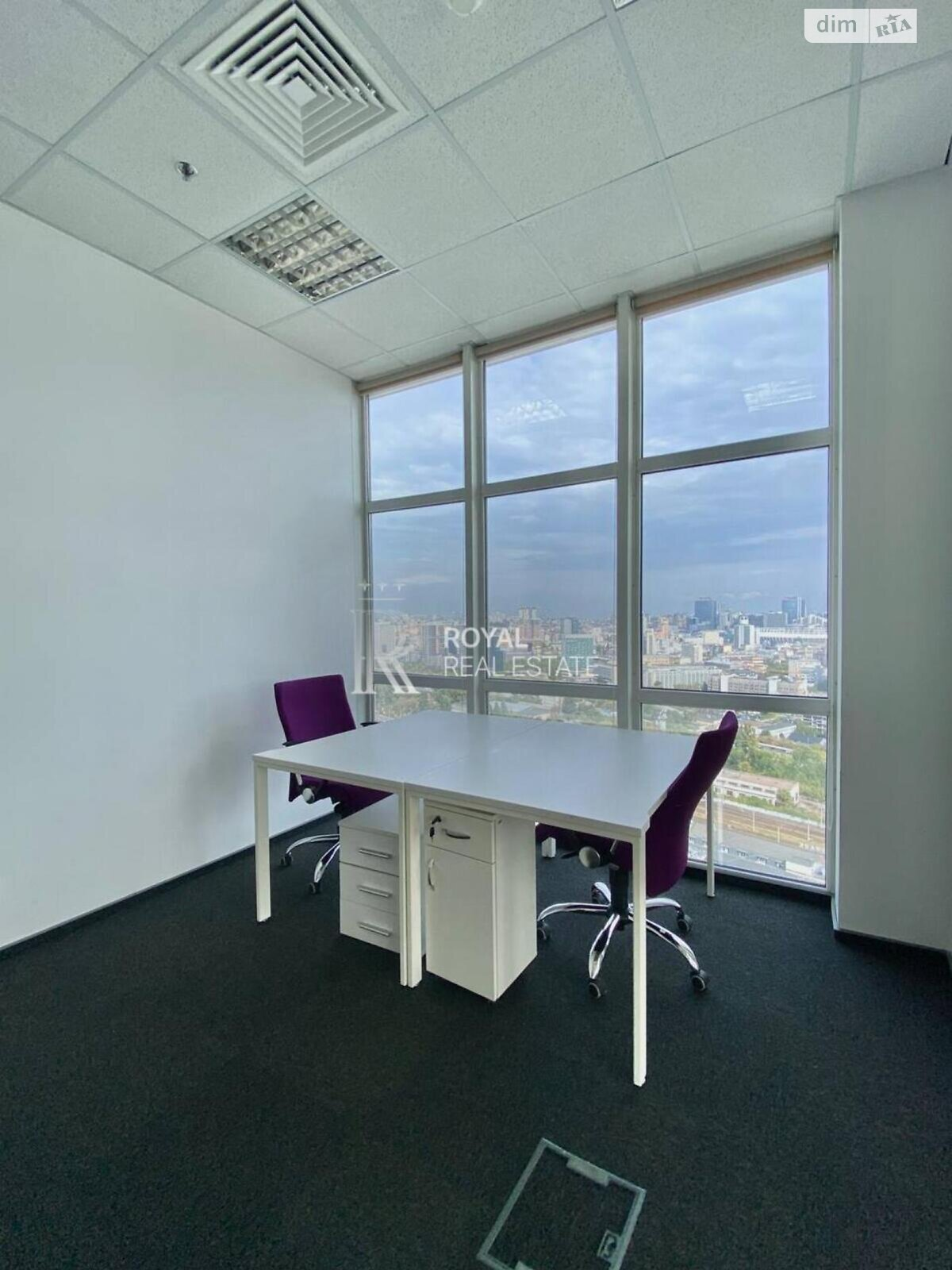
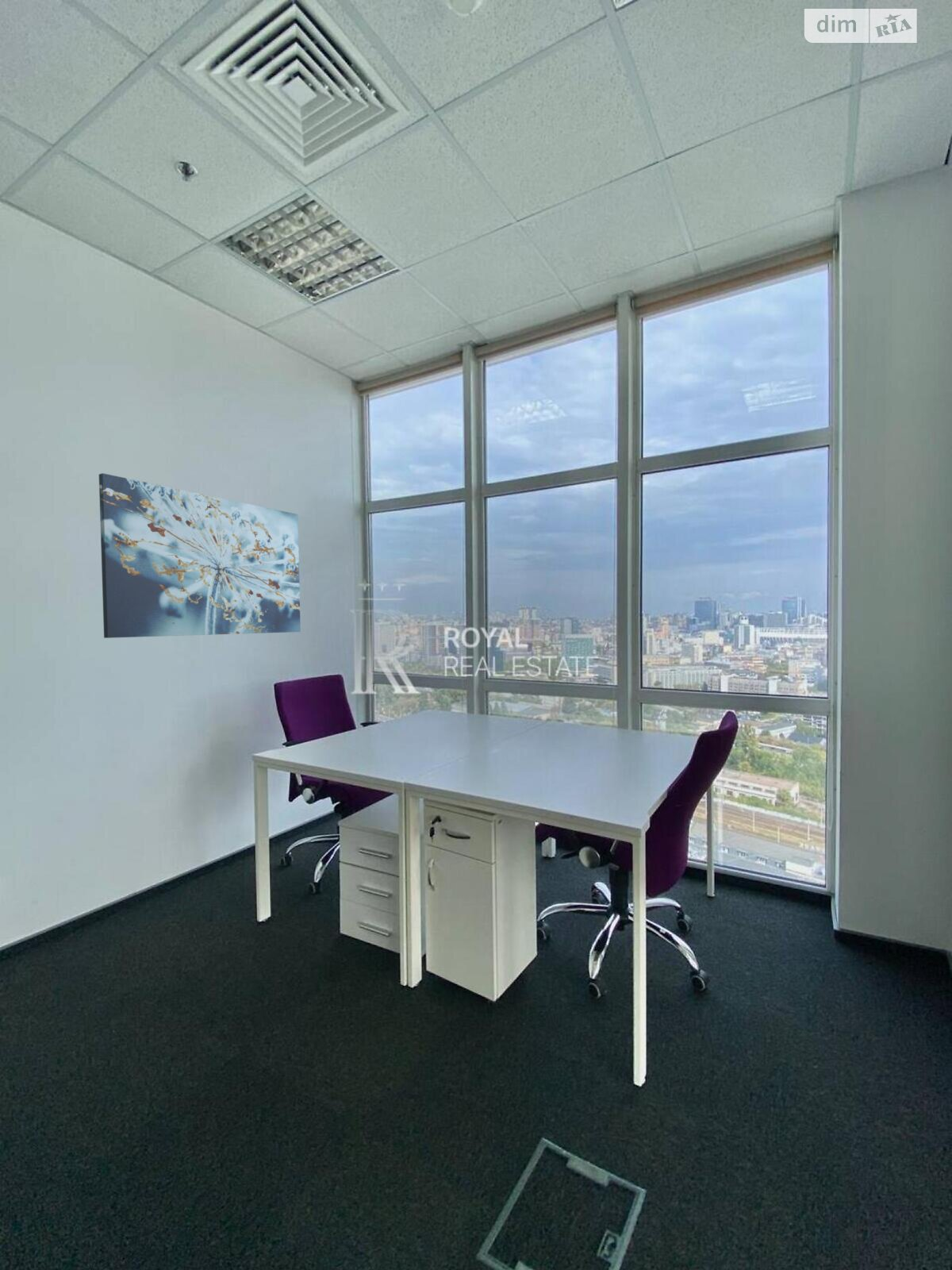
+ wall art (216, 566)
